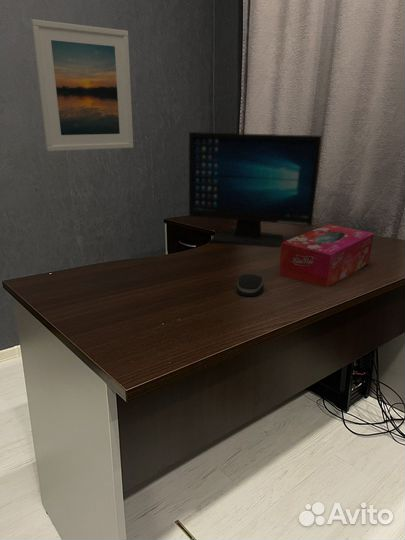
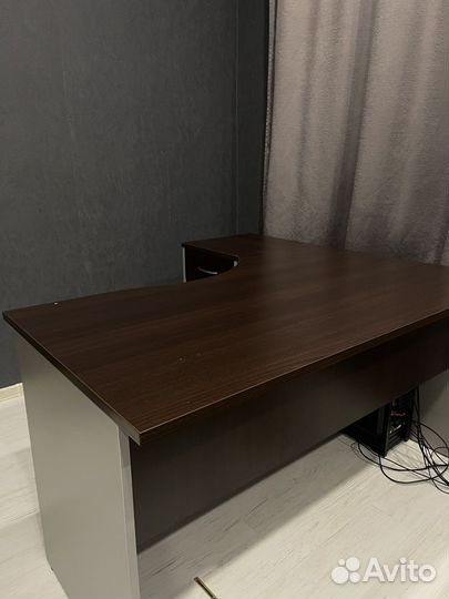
- tissue box (327, 253)
- computer mouse (250, 281)
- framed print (87, 90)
- computer monitor (250, 189)
